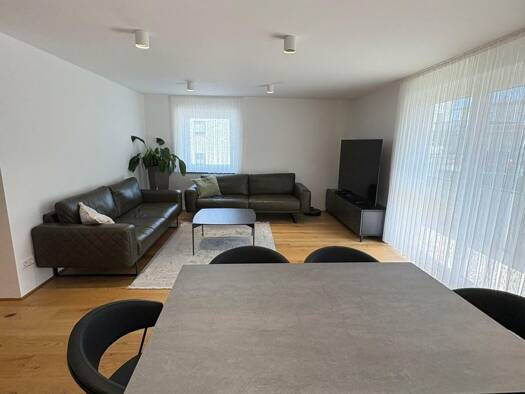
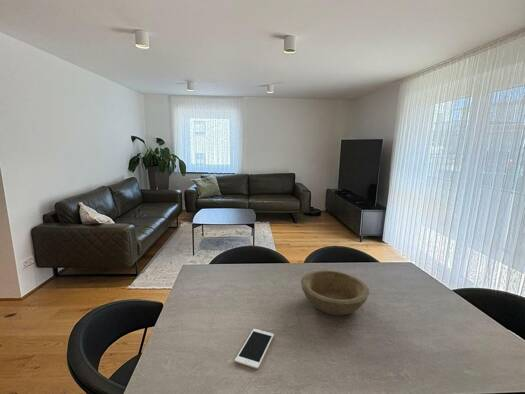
+ cell phone (255, 347)
+ bowl (333, 294)
